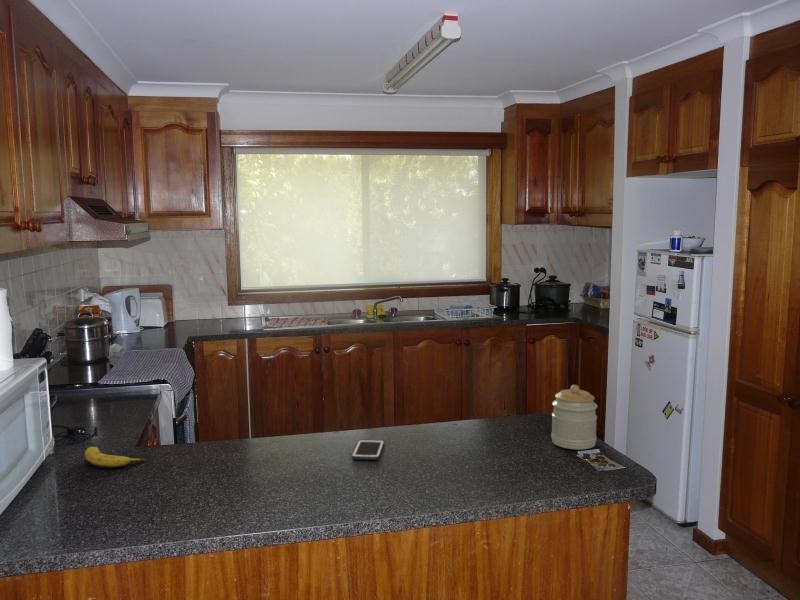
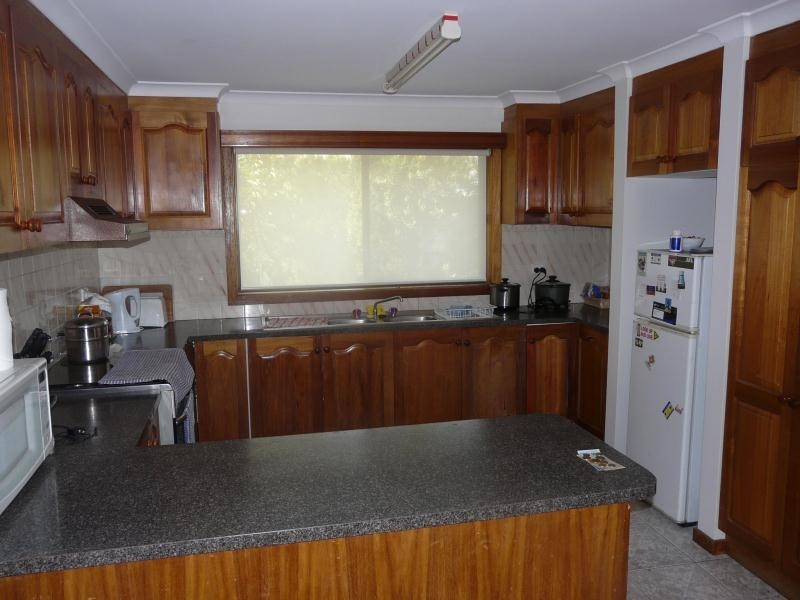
- banana (111, 456)
- cell phone (368, 449)
- jar (574, 414)
